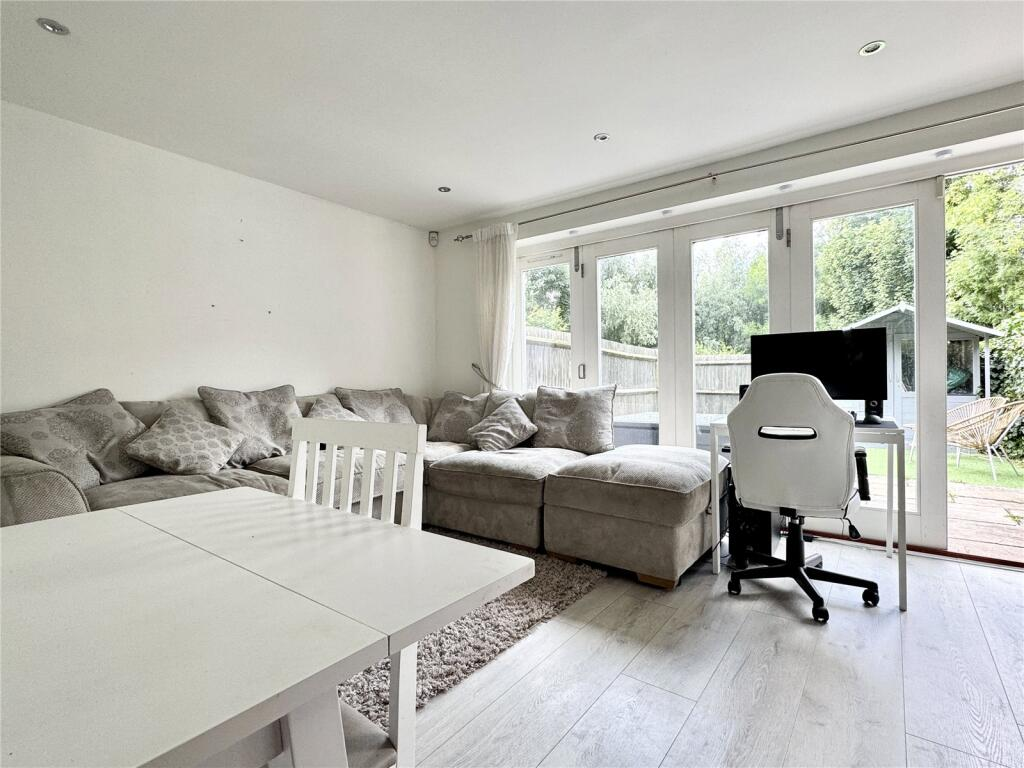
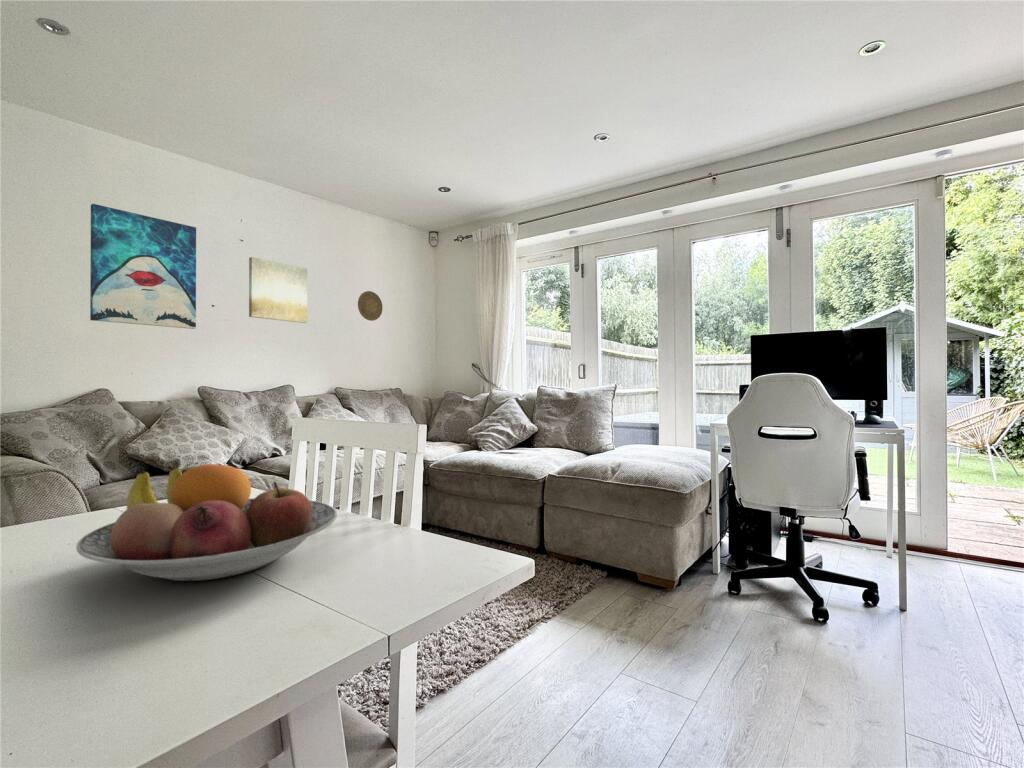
+ wall art (279, 291)
+ wall art (146, 270)
+ decorative plate (371, 305)
+ fruit bowl (221, 514)
